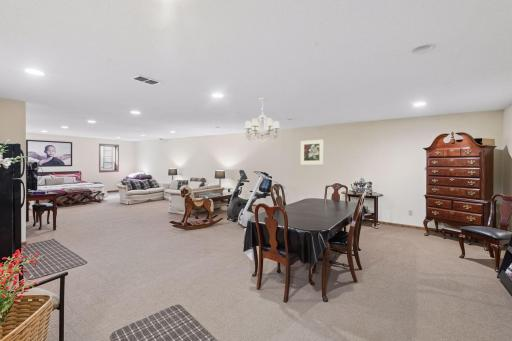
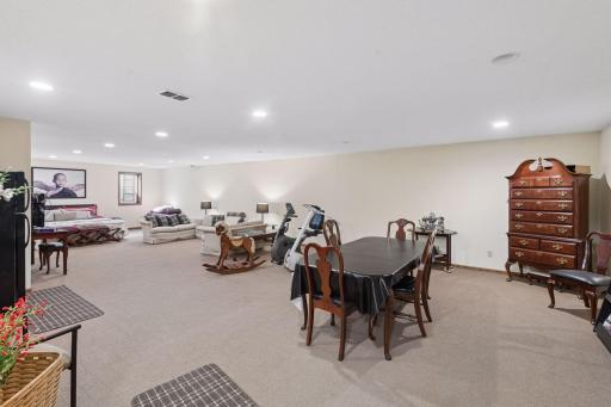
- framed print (311, 152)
- chandelier (262, 120)
